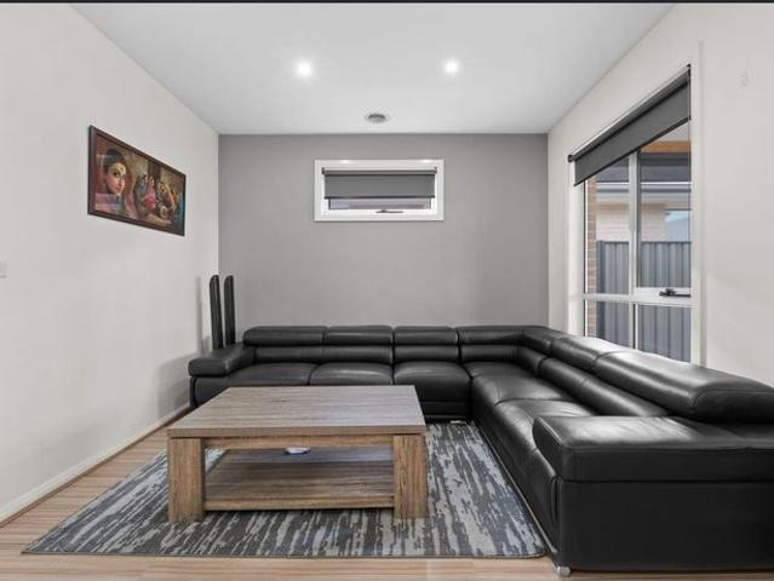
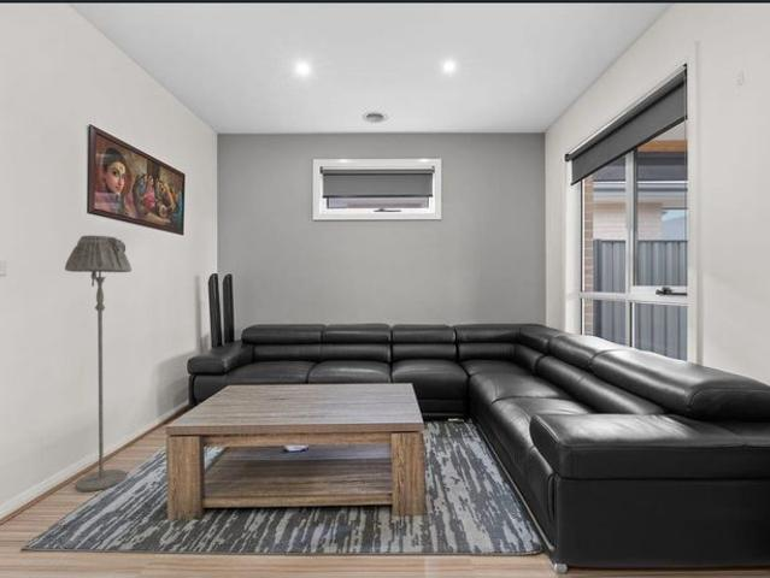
+ floor lamp (100, 359)
